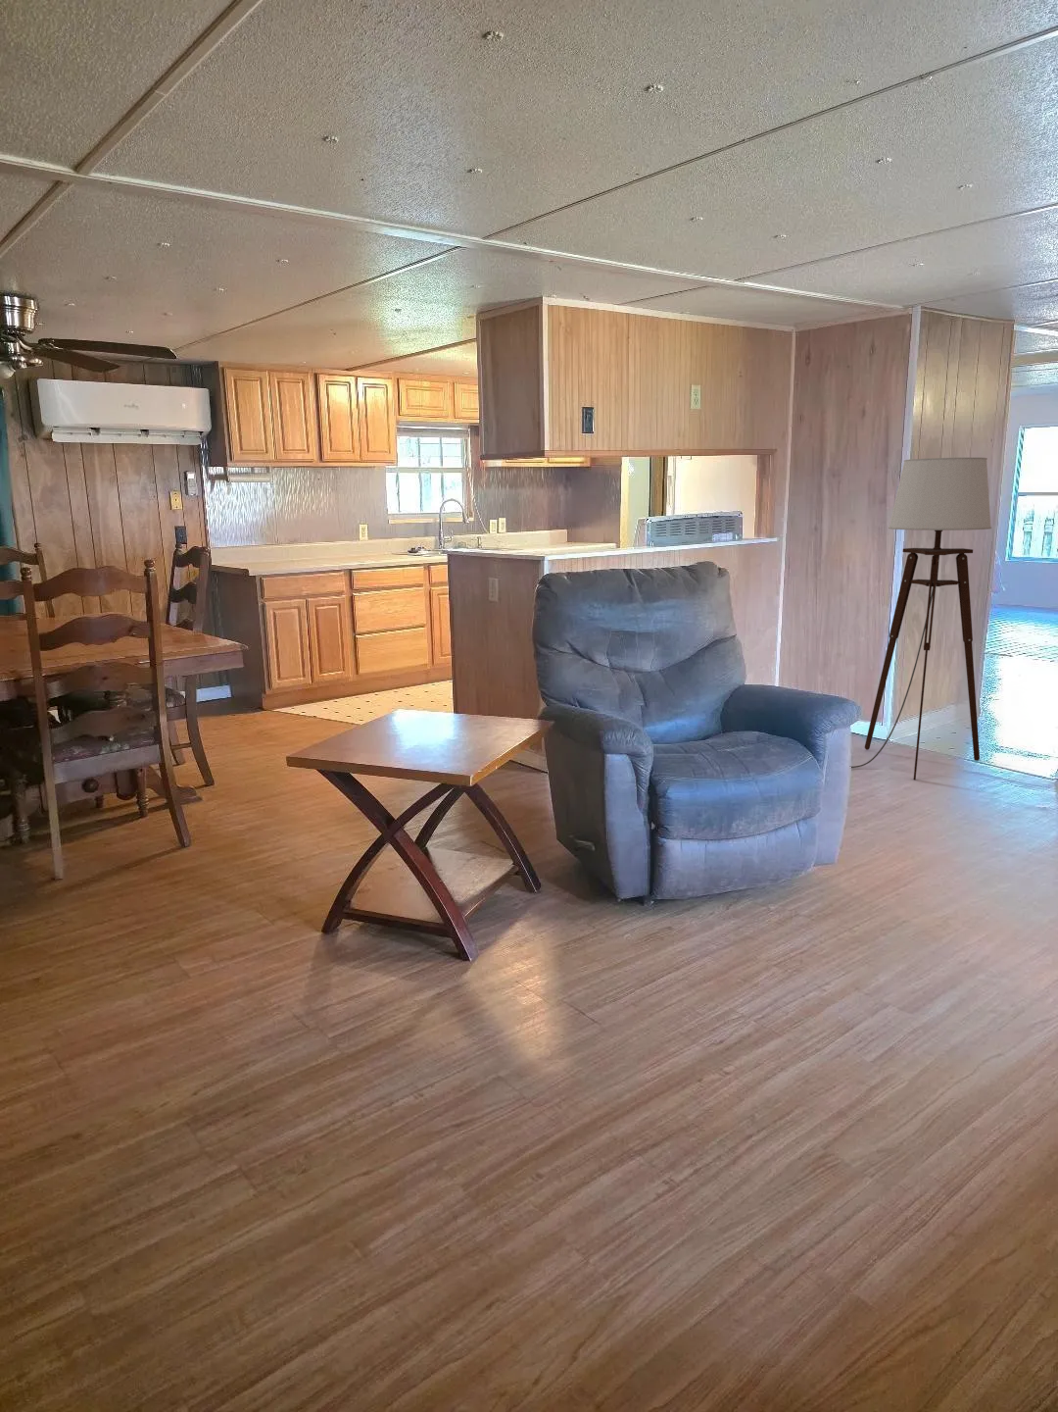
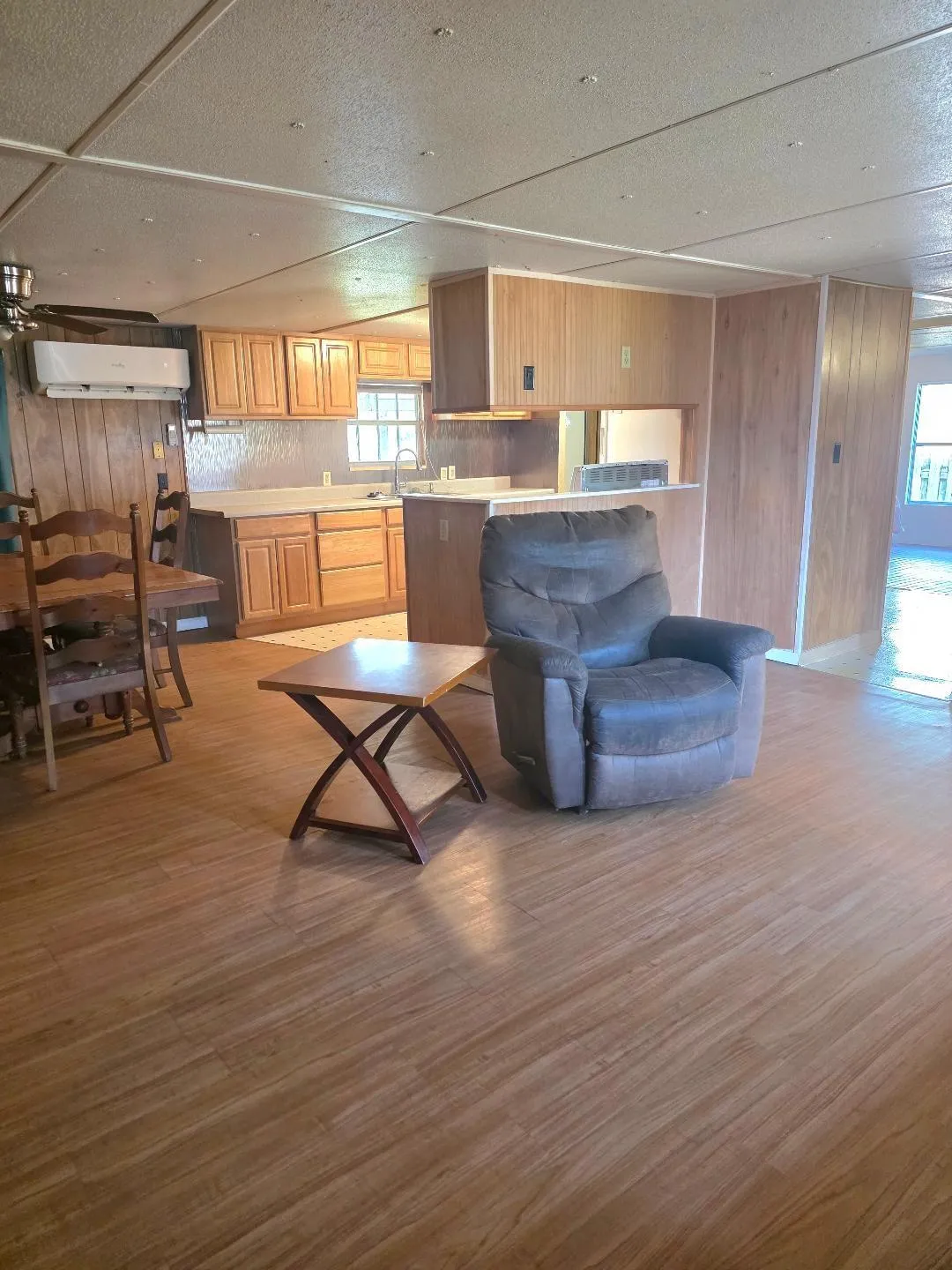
- floor lamp (904, 614)
